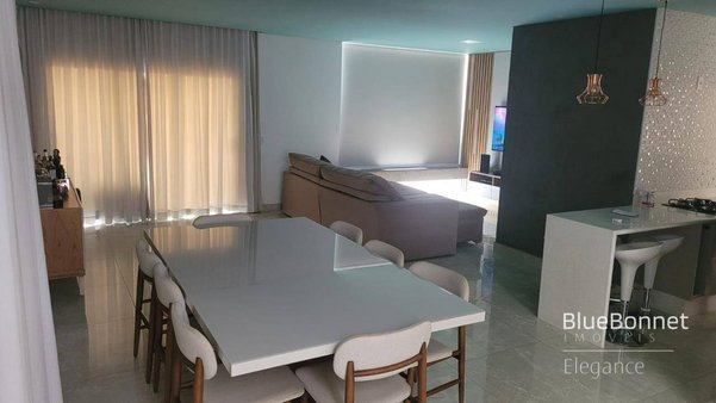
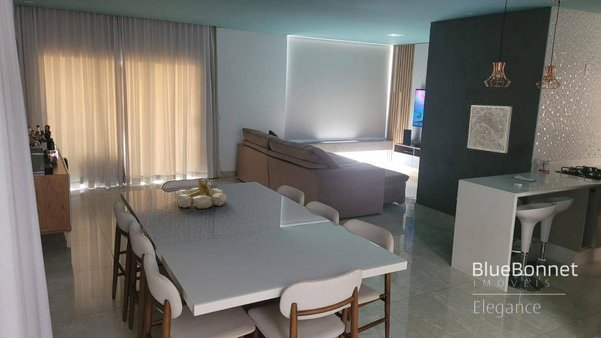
+ wall art (488, 128)
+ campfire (200, 190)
